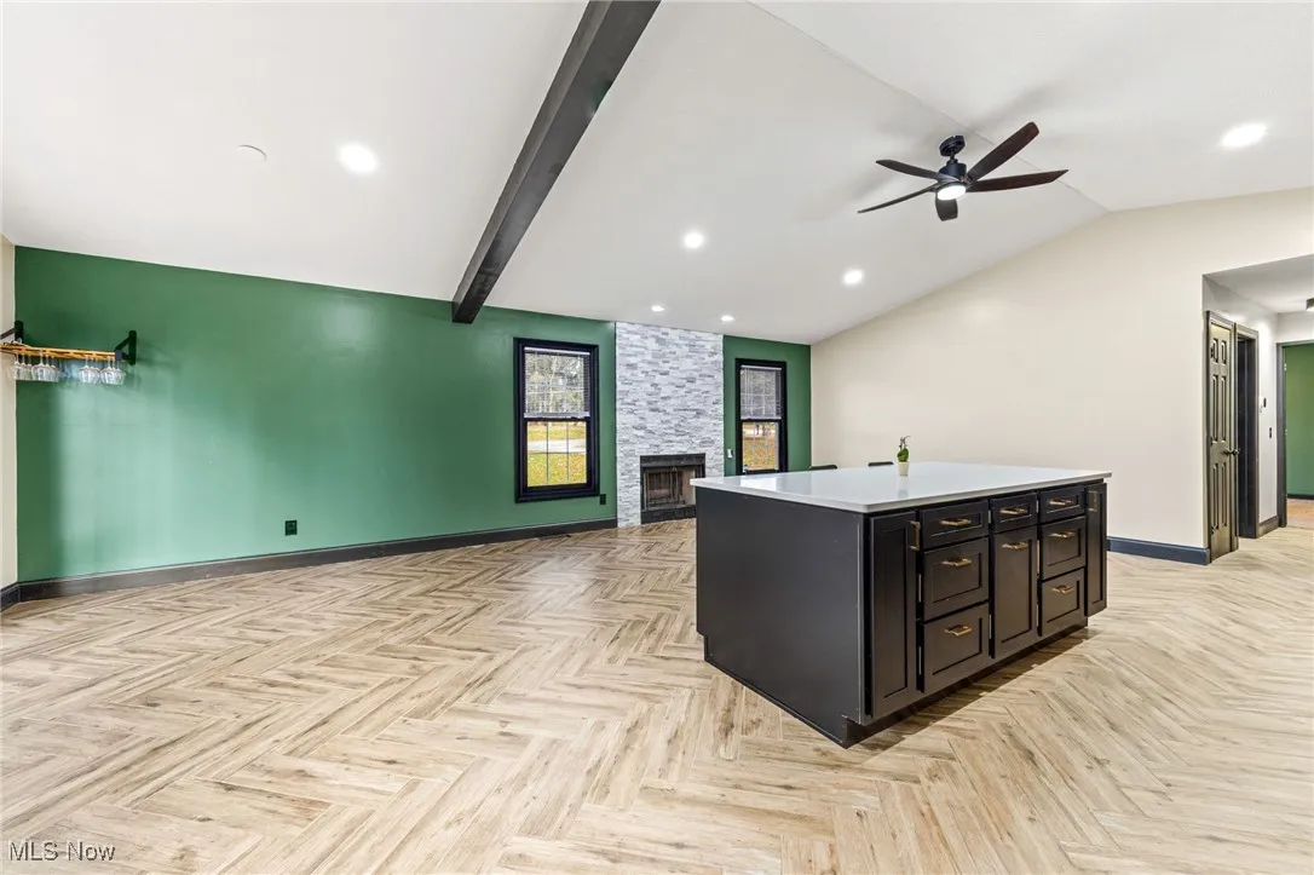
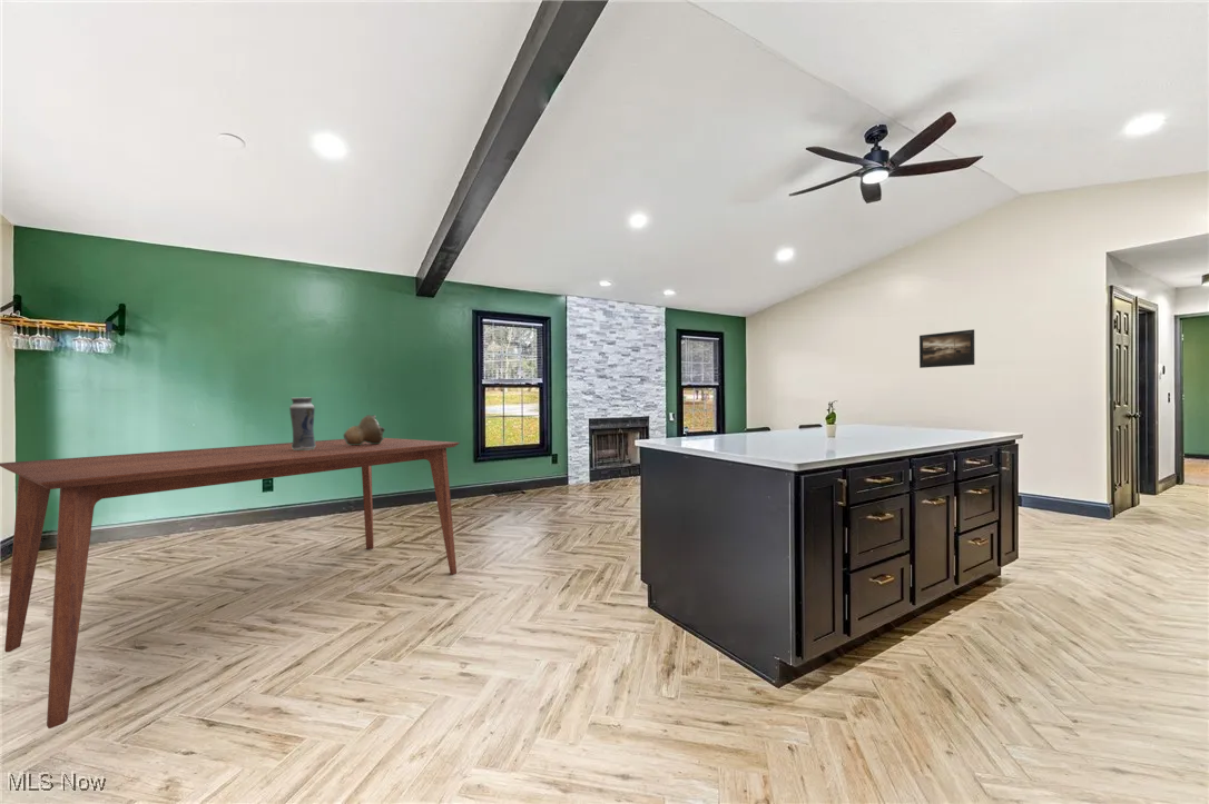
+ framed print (945, 349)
+ vase (302, 423)
+ decorative bowl (364, 429)
+ dining table (265, 478)
